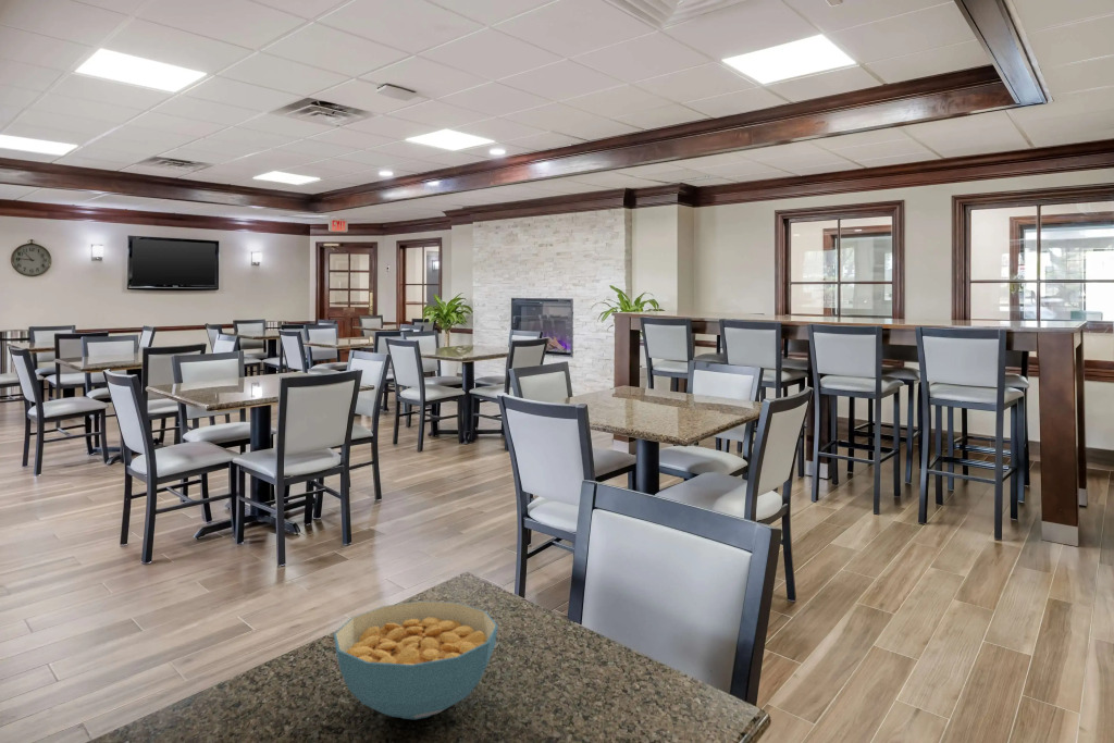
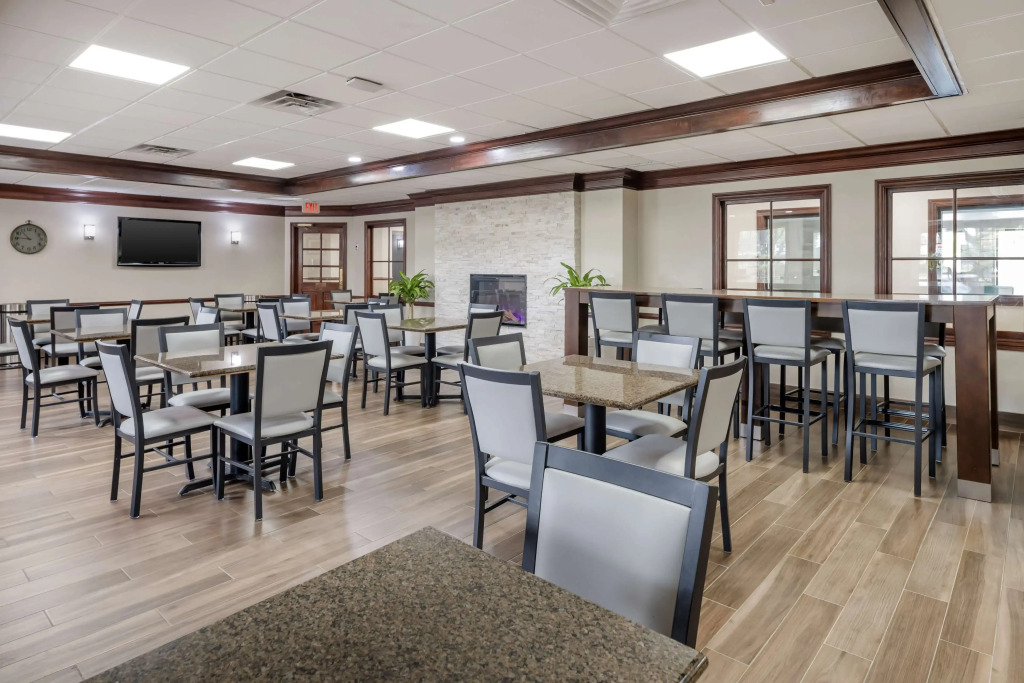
- cereal bowl (417, 668)
